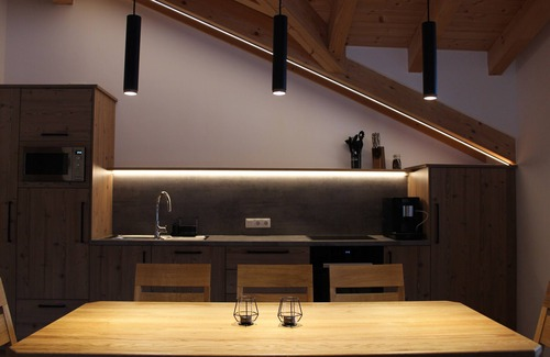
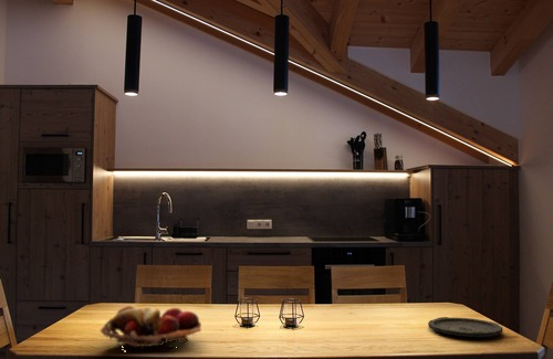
+ fruit basket (152, 325)
+ plate (465, 327)
